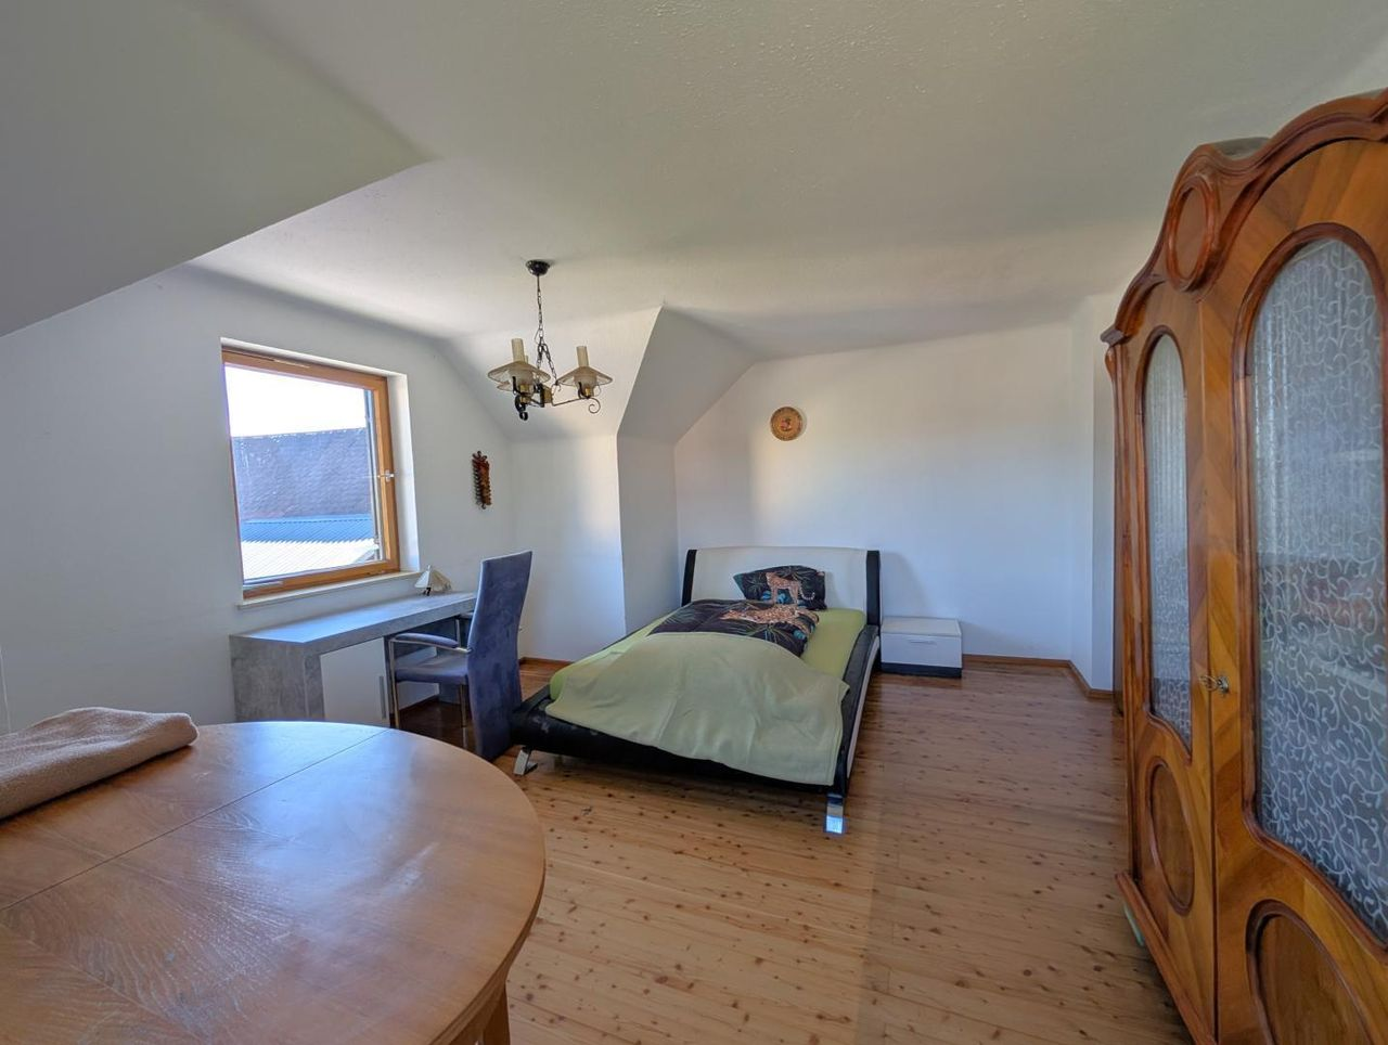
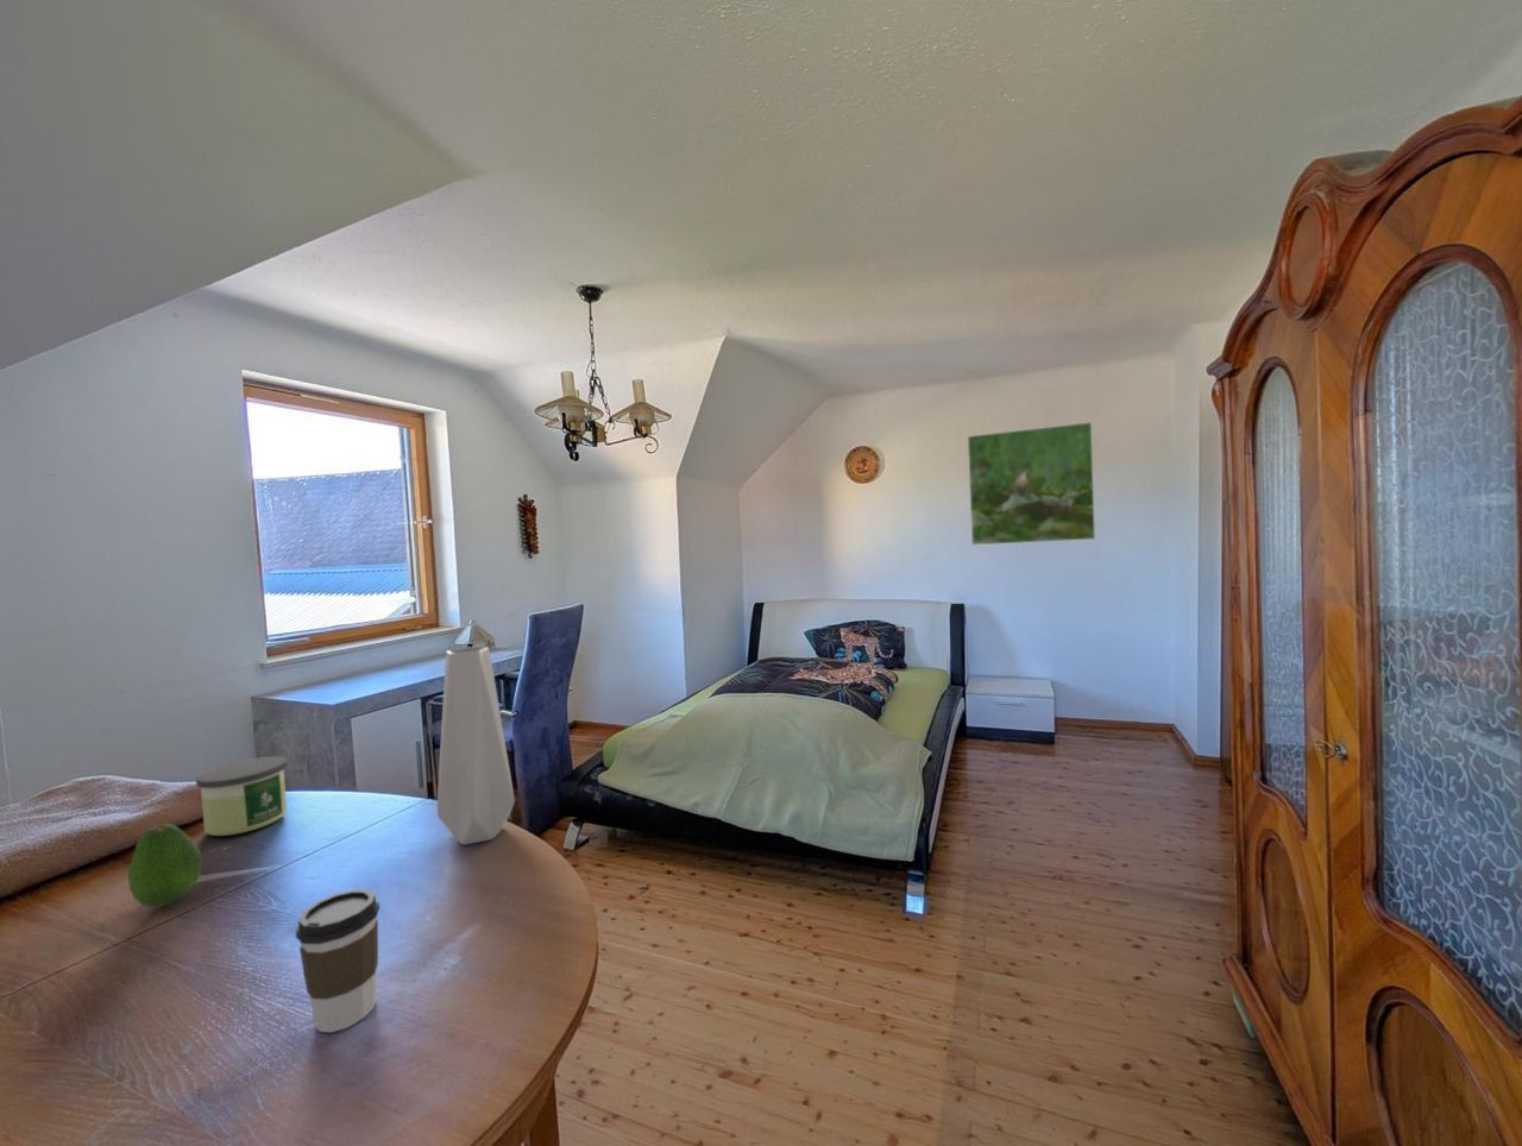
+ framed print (1028, 486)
+ fruit (165, 863)
+ coffee cup (341, 959)
+ vase (472, 743)
+ candle (244, 796)
